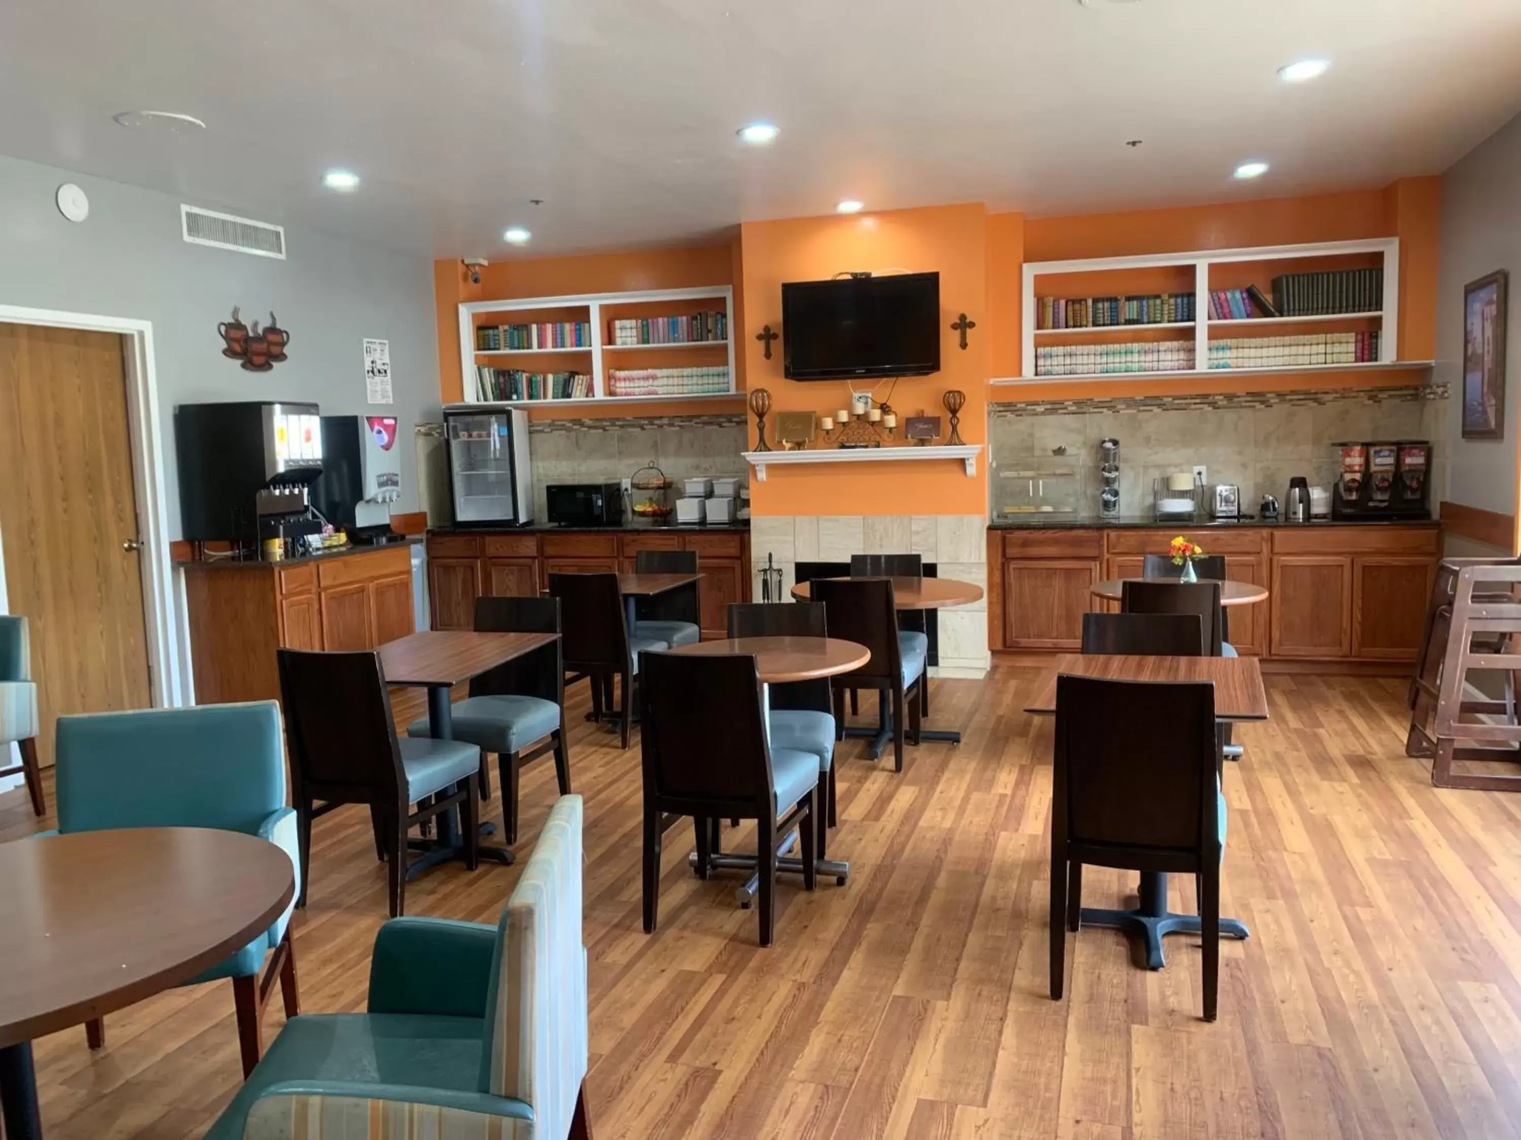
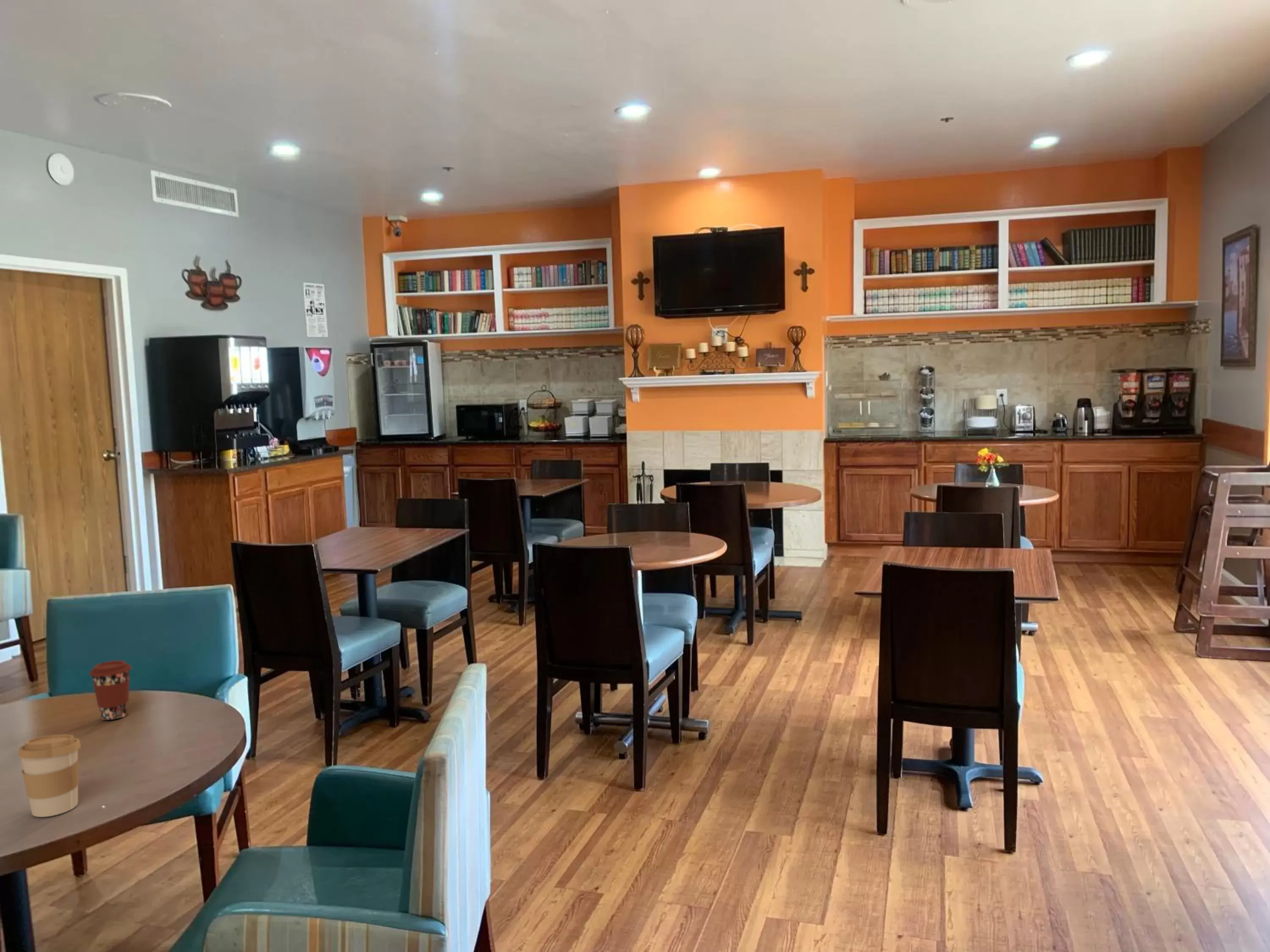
+ coffee cup (112, 690)
+ coffee cup (52, 772)
